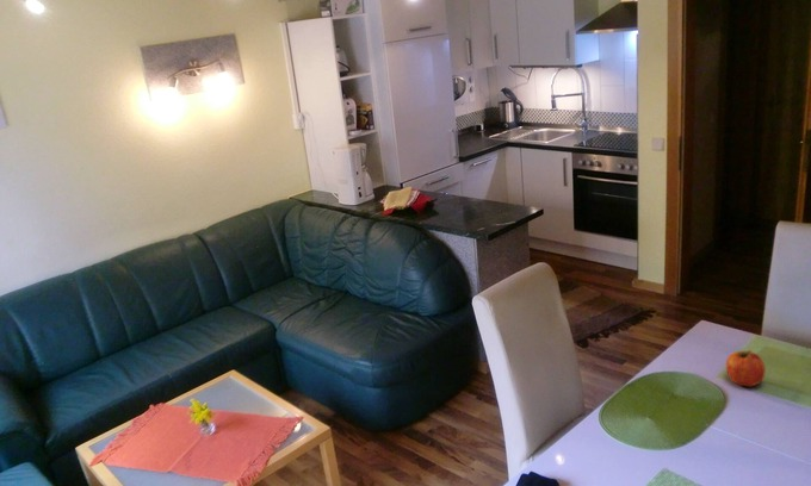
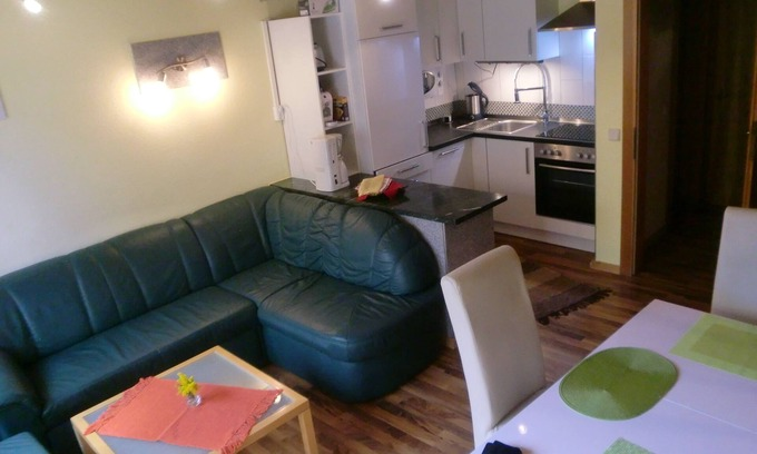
- fruit (744, 366)
